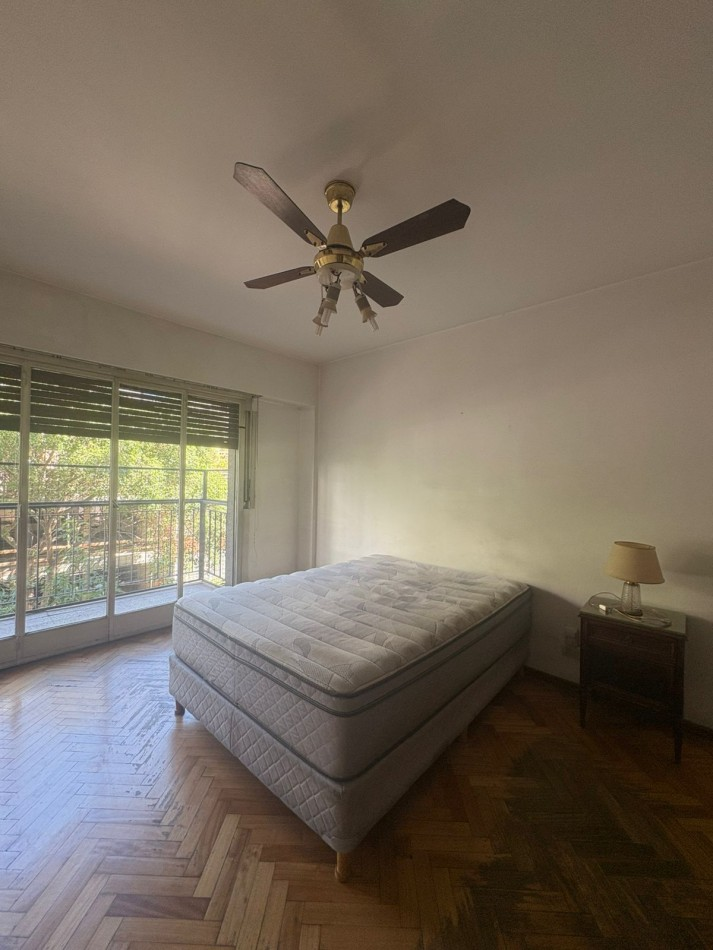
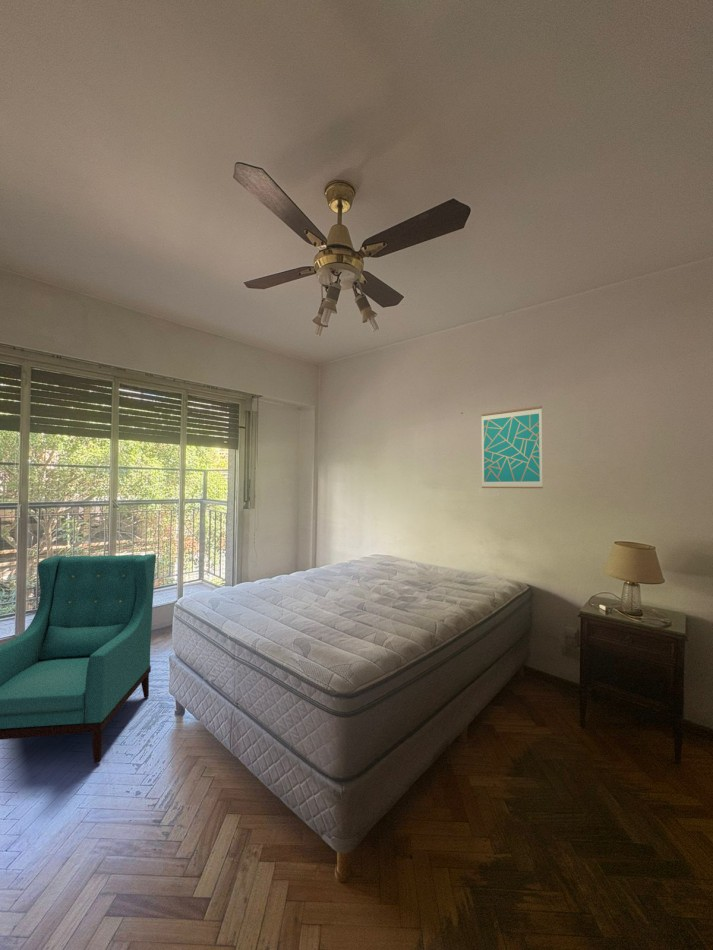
+ wall art (510, 449)
+ armchair (75, 644)
